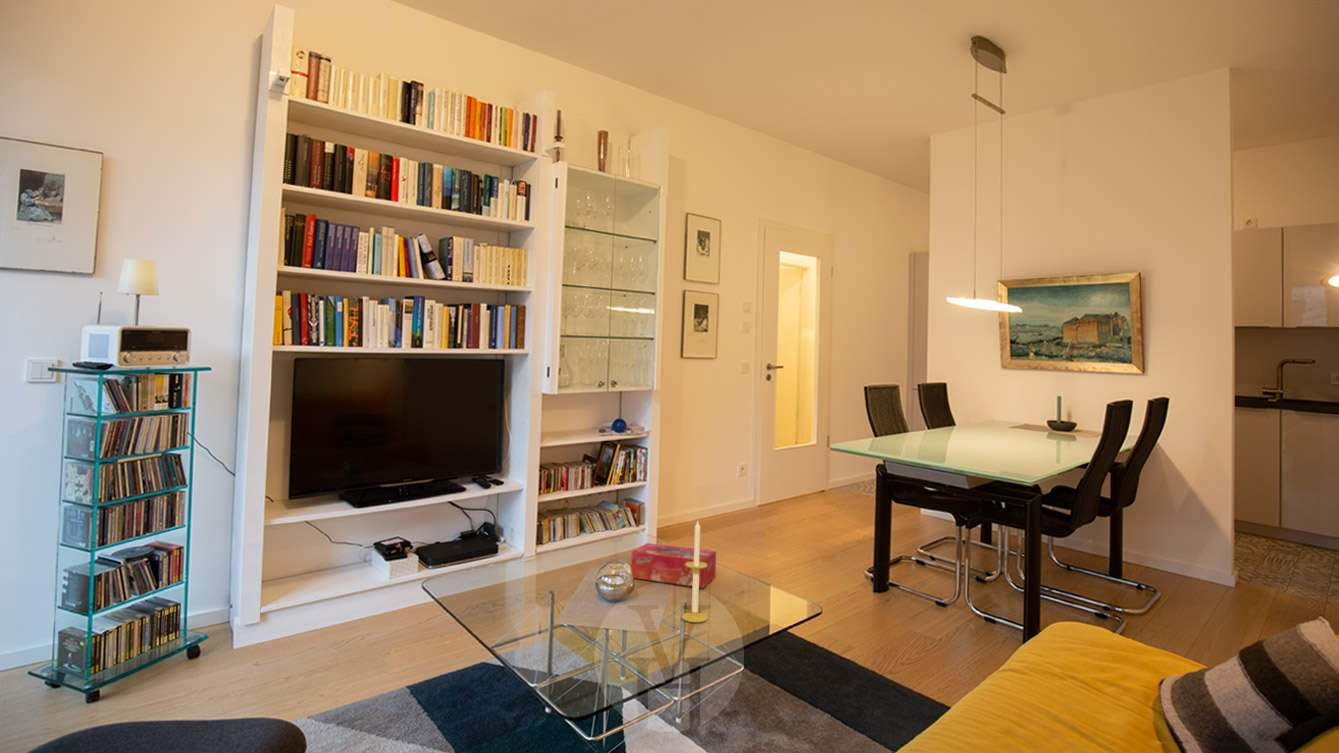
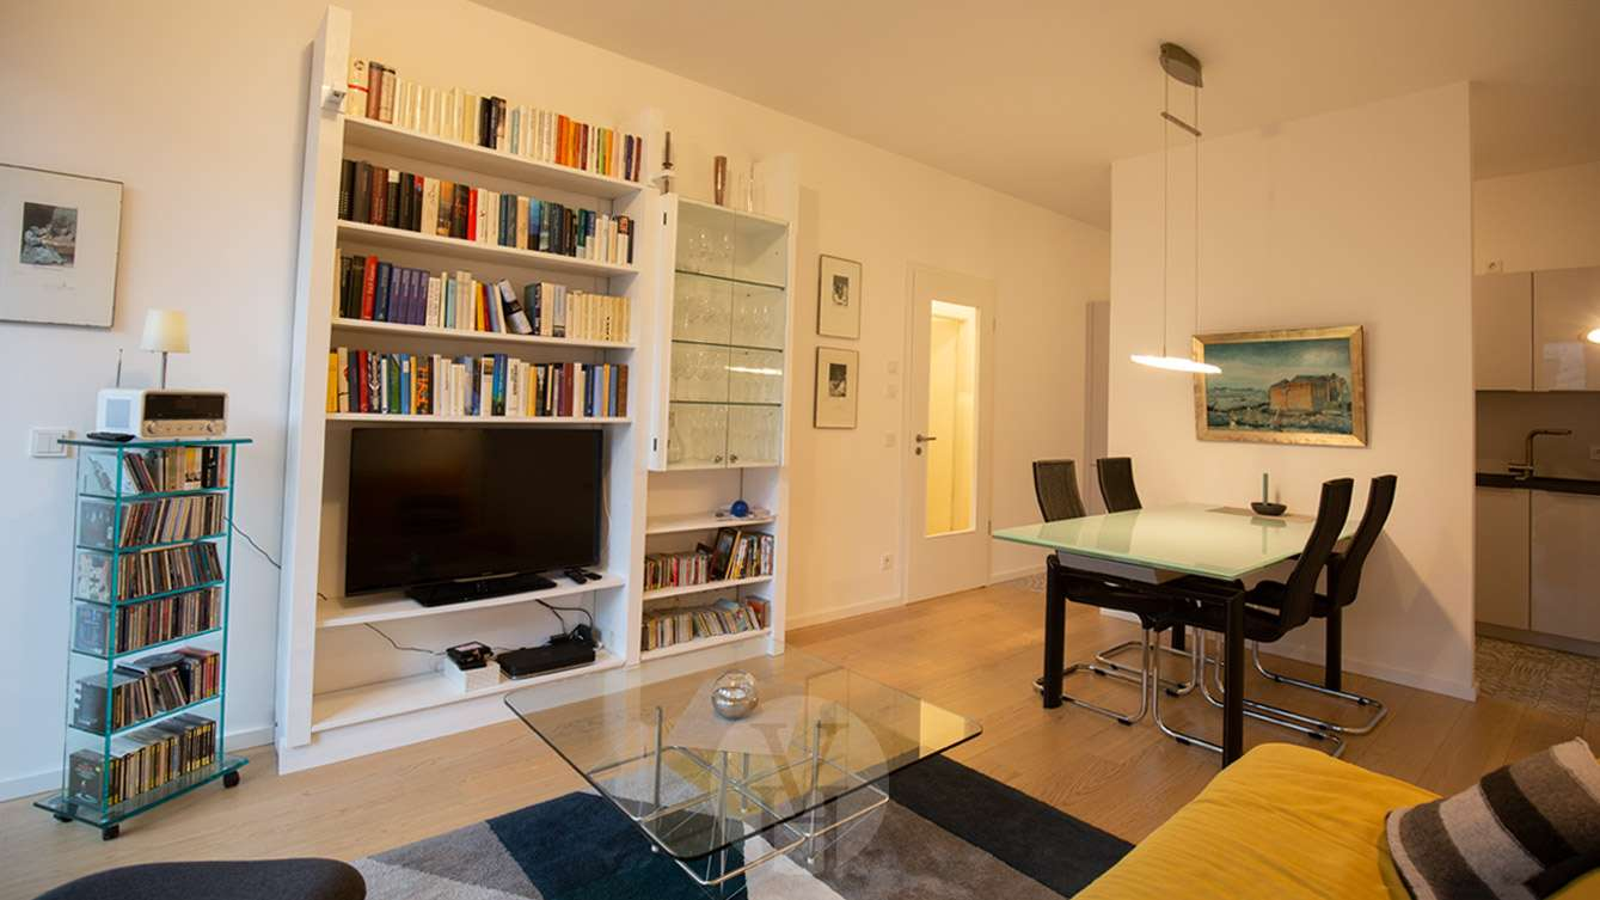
- tissue box (673, 564)
- candle (696, 568)
